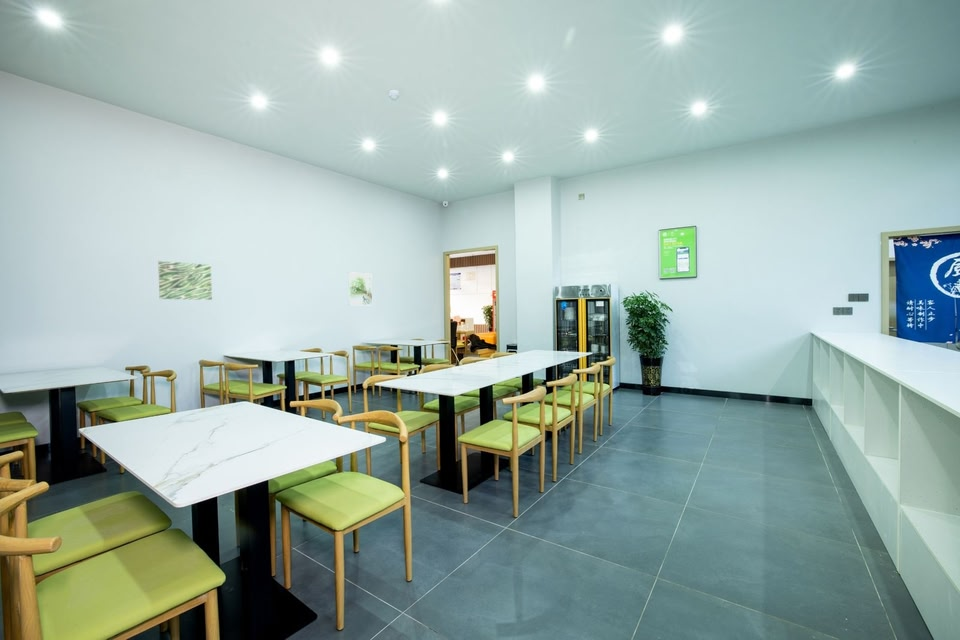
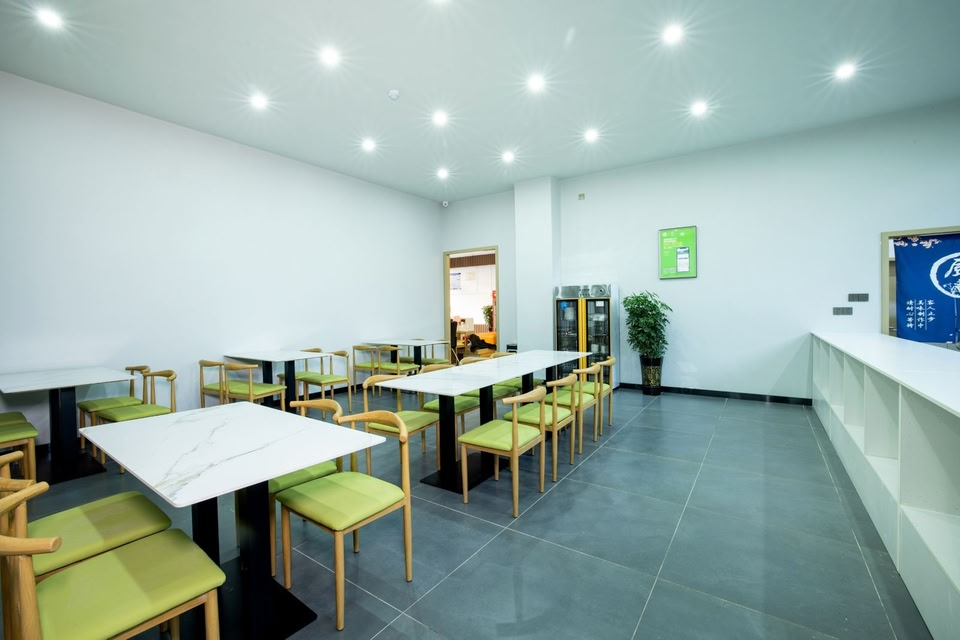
- wall art (186, 281)
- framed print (360, 289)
